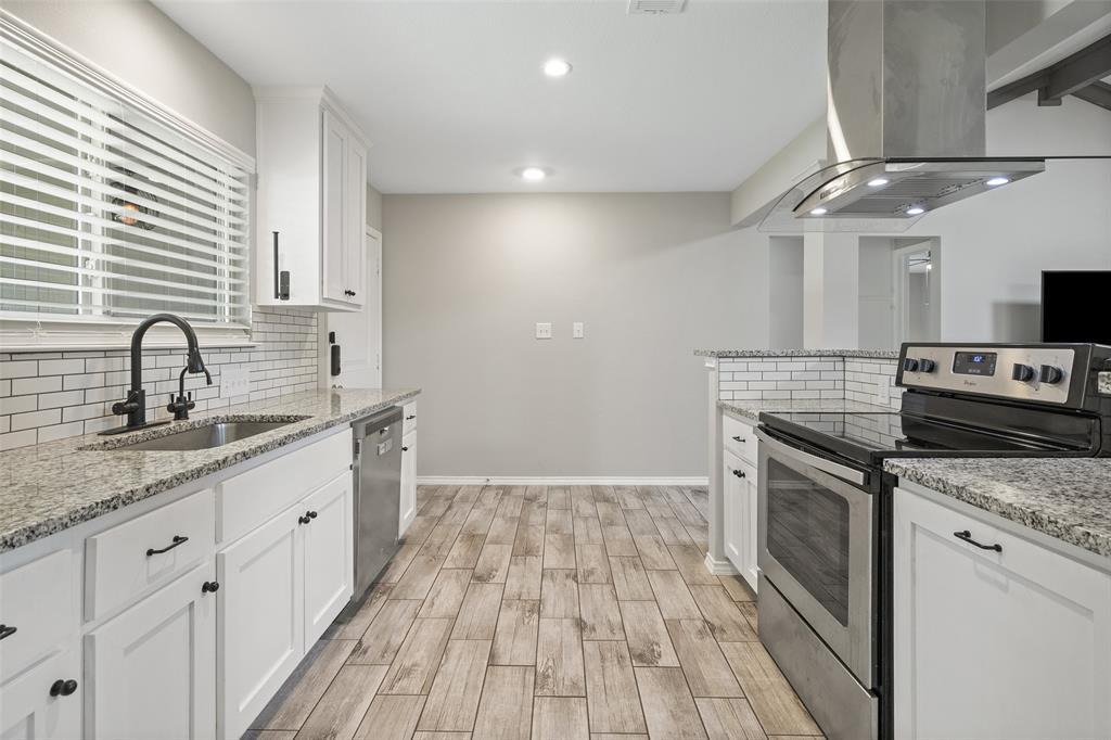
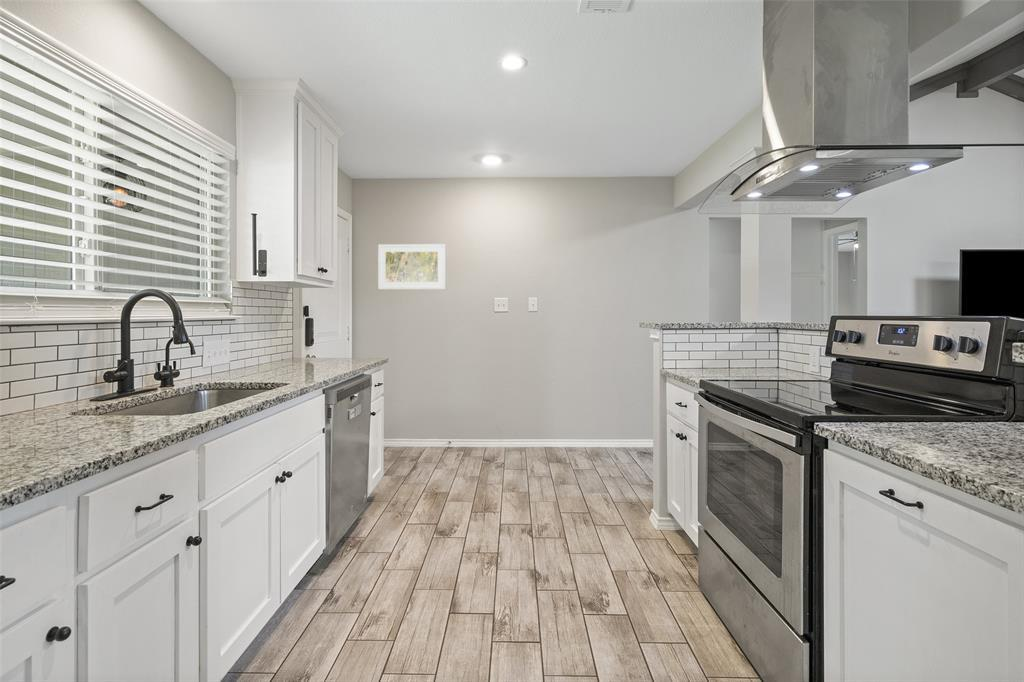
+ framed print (411, 266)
